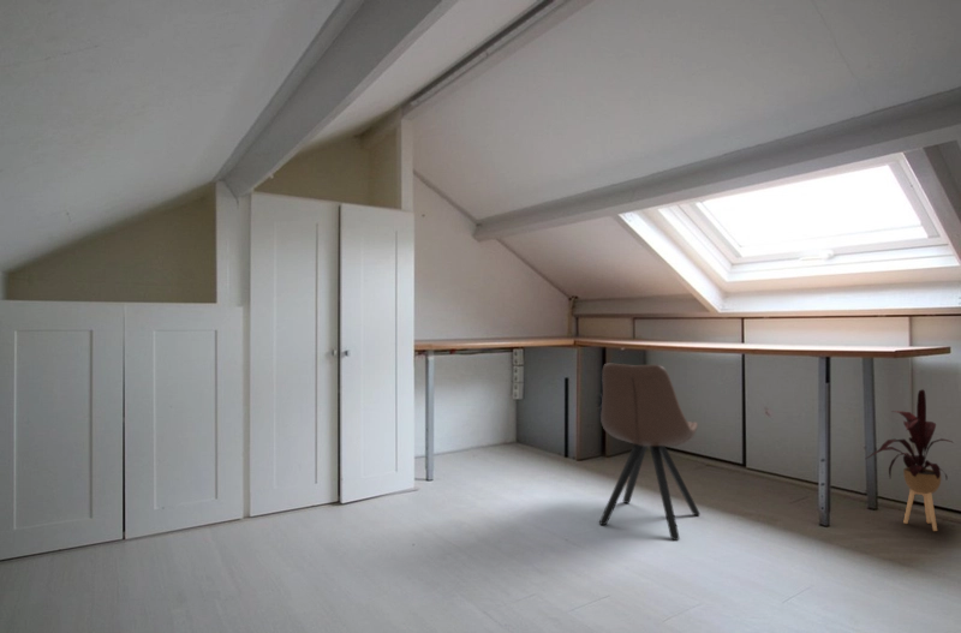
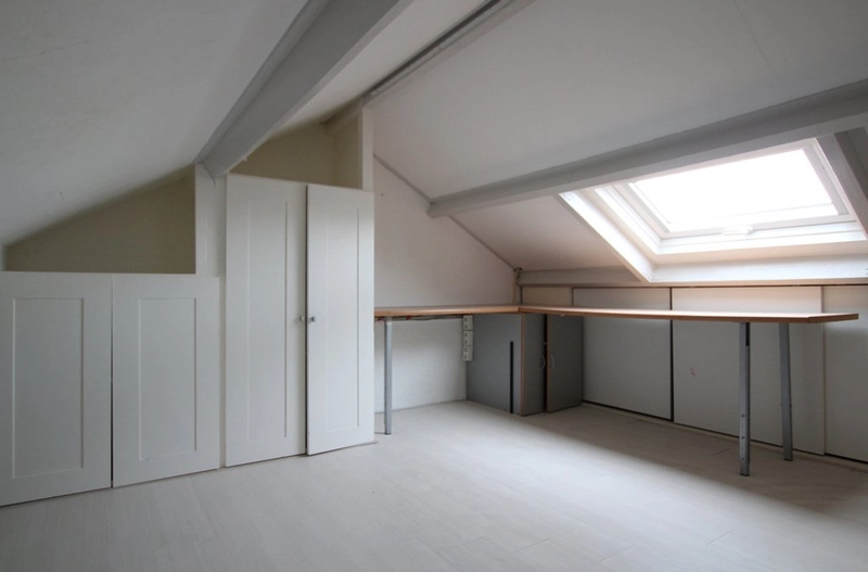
- chair (647, 440)
- house plant (911, 455)
